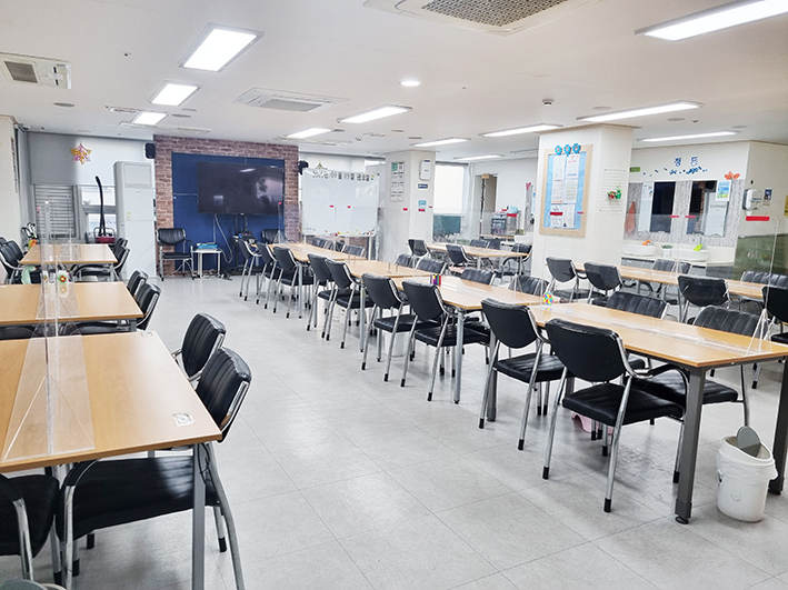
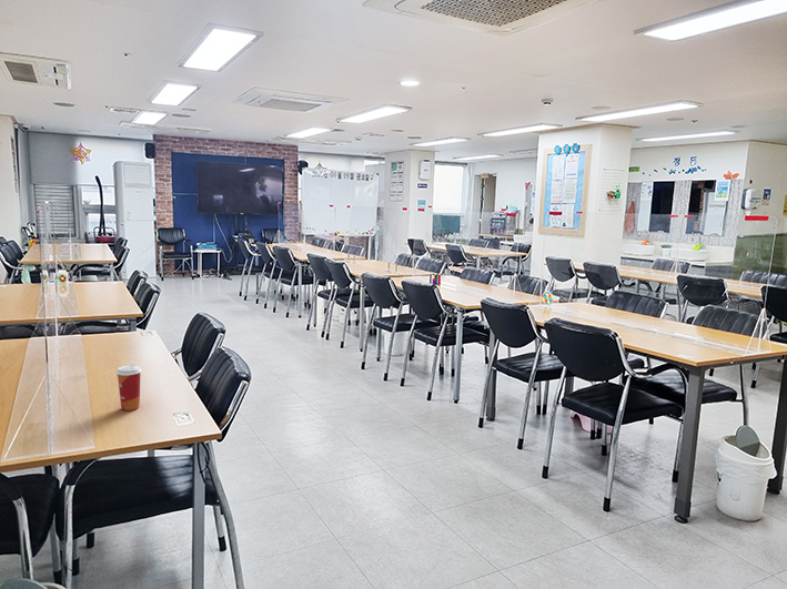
+ paper cup (129, 387)
